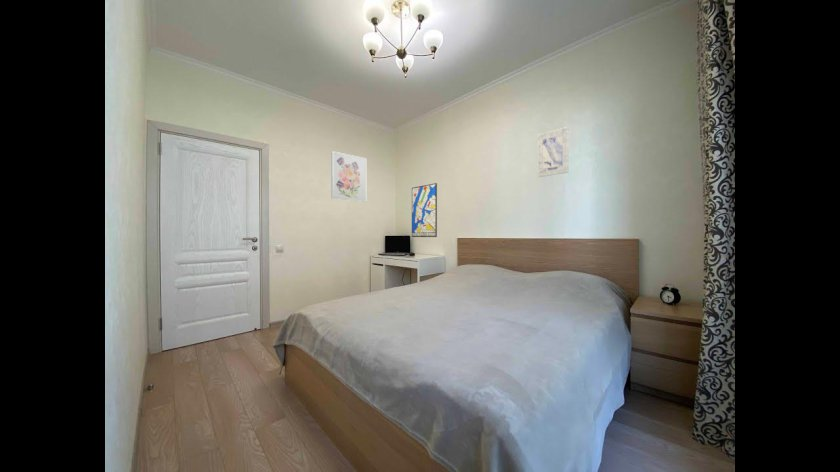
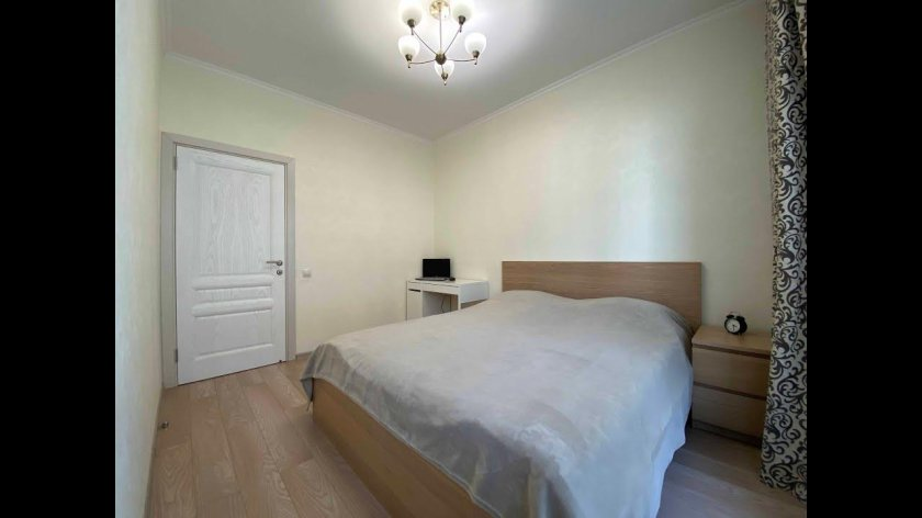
- wall art (349, 177)
- wall art (552, 153)
- wall art (423, 211)
